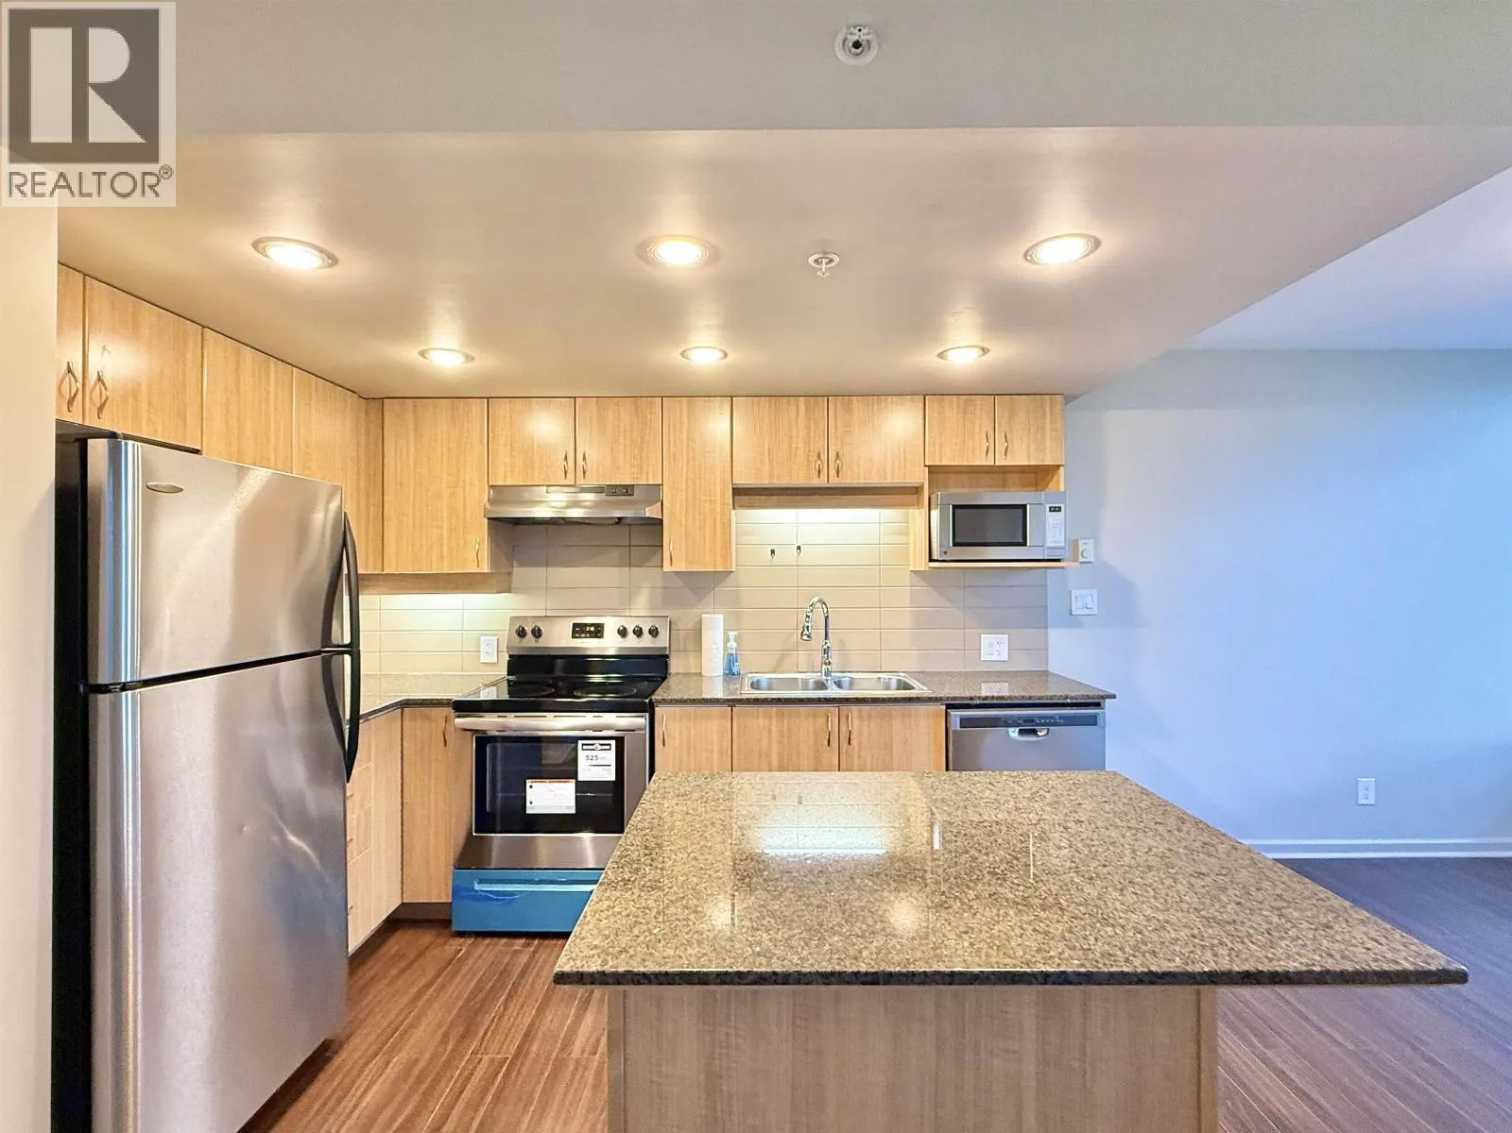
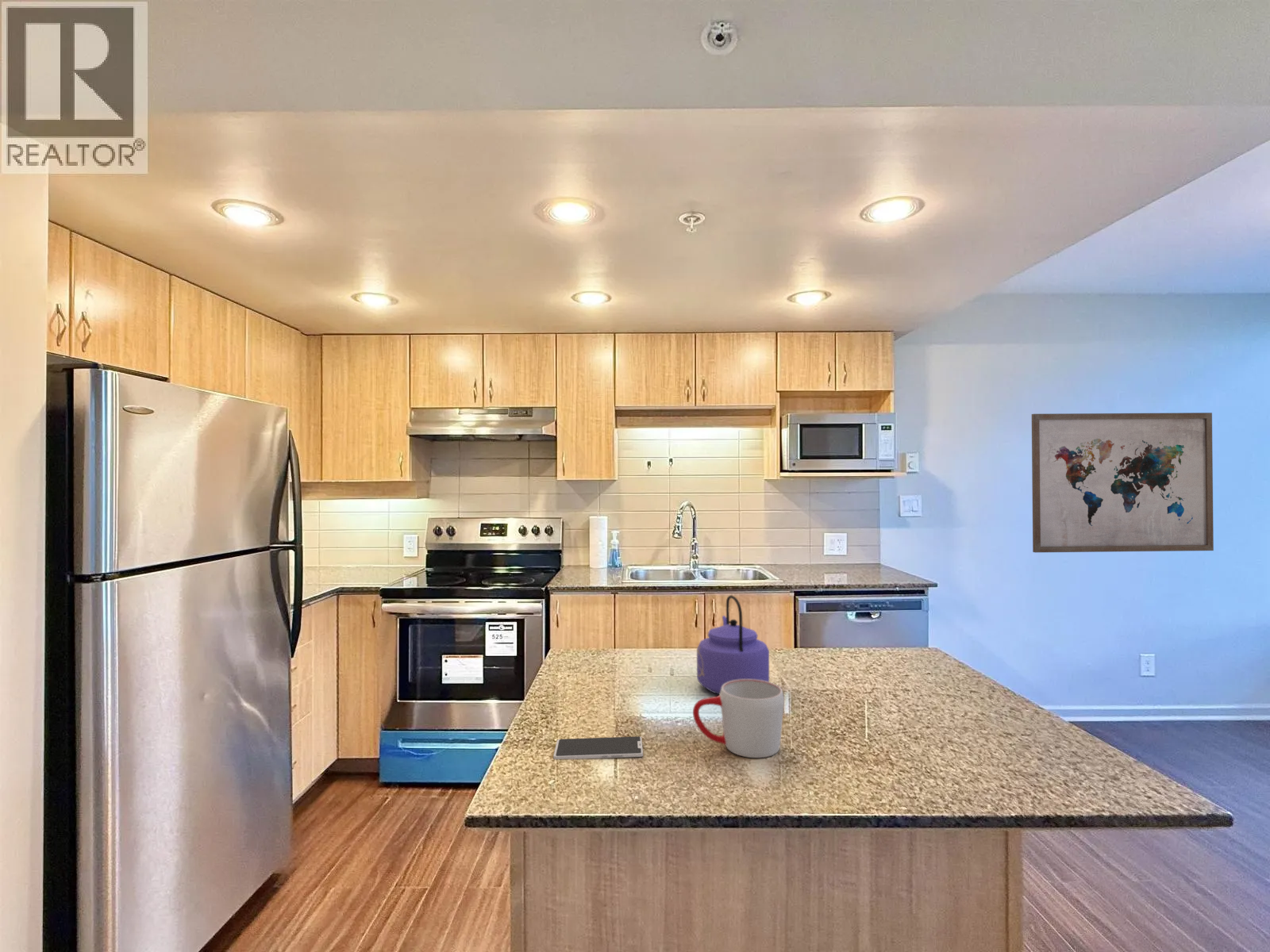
+ smartphone (598, 747)
+ kettle (732, 639)
+ wall art (1122, 482)
+ mug (738, 718)
